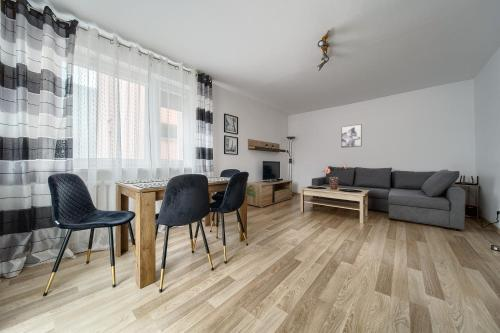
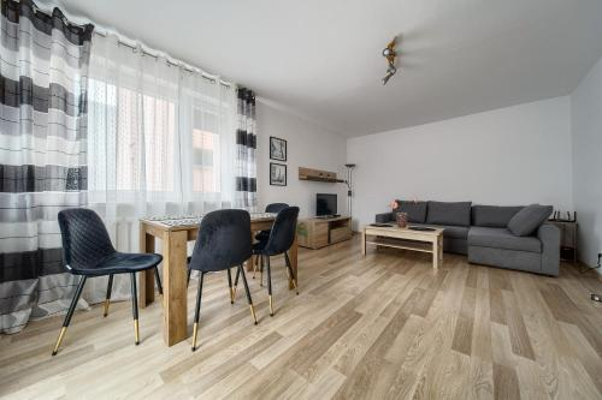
- wall art (351, 136)
